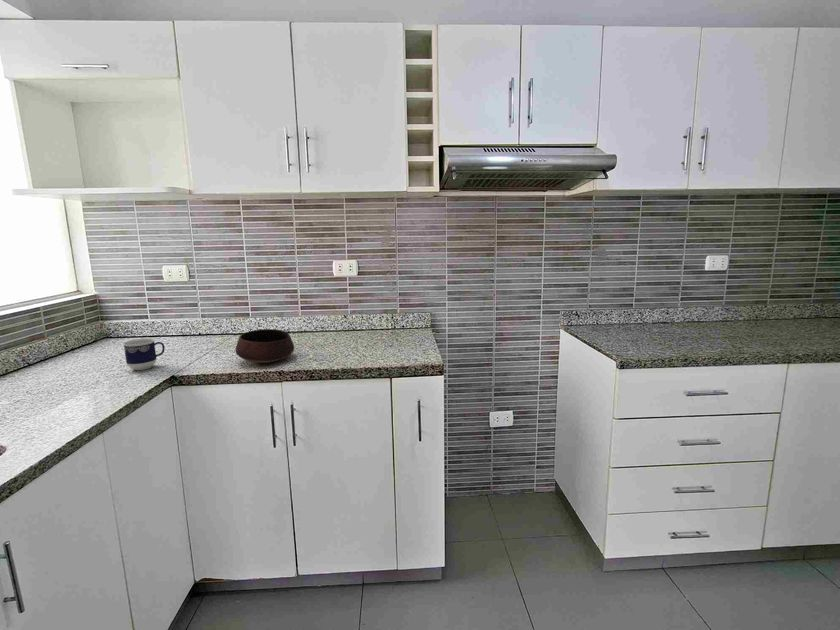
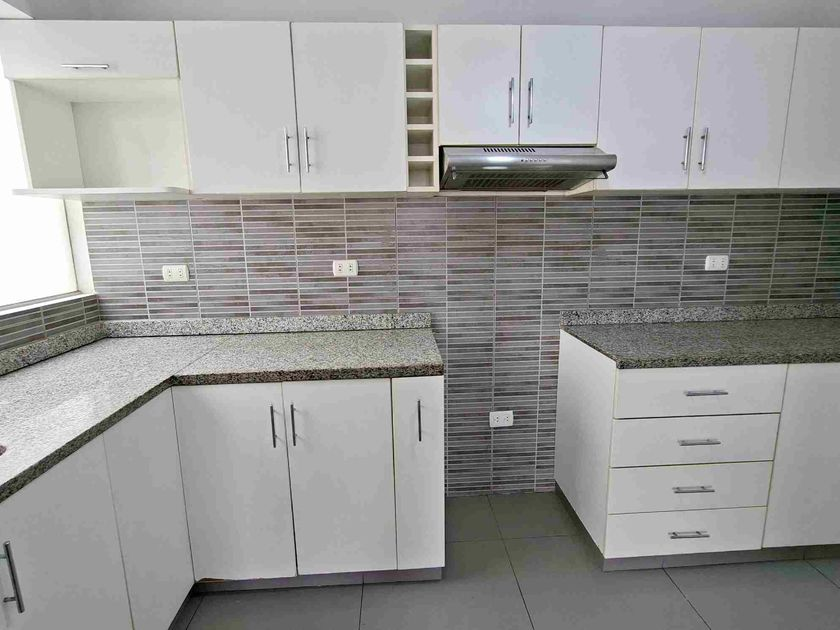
- cup (145, 354)
- bowl (265, 347)
